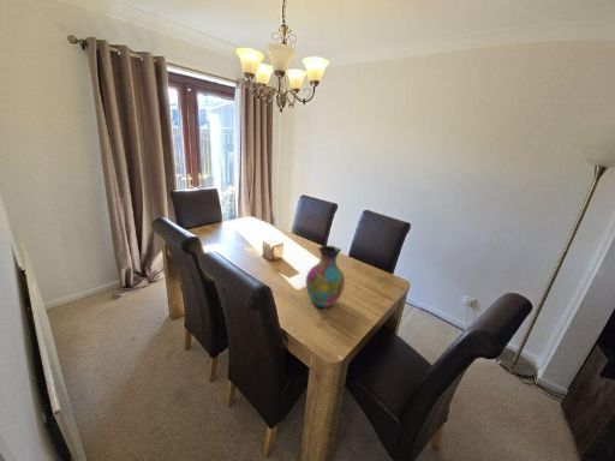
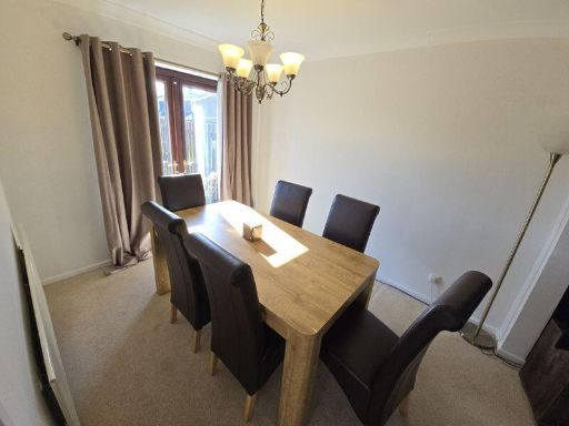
- vase (326, 276)
